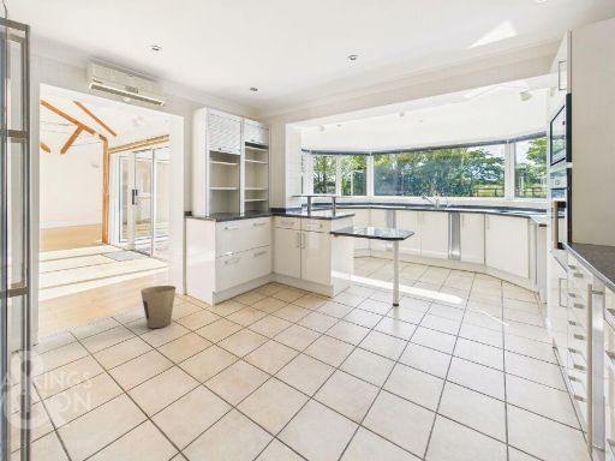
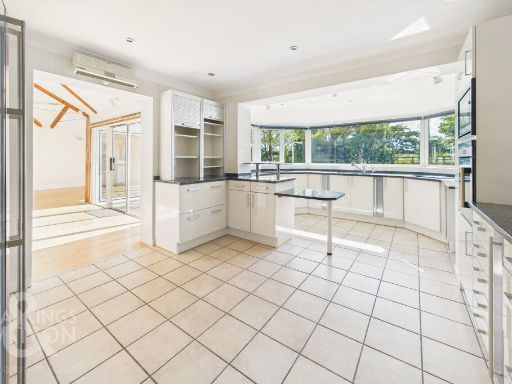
- trash can (159, 306)
